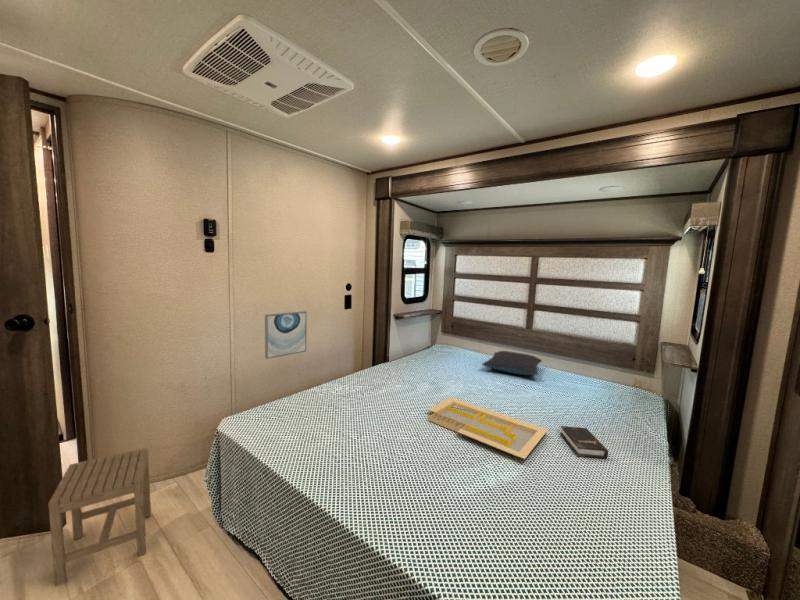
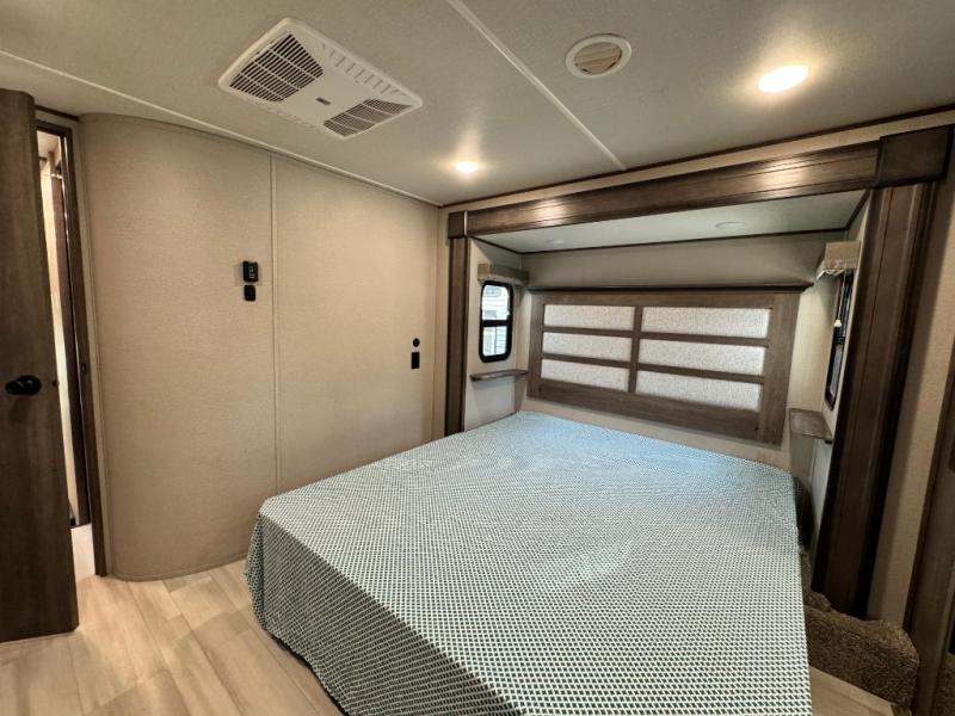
- serving tray (480, 424)
- wall art (286, 334)
- pillow (513, 362)
- stool (107, 508)
- hardback book (582, 441)
